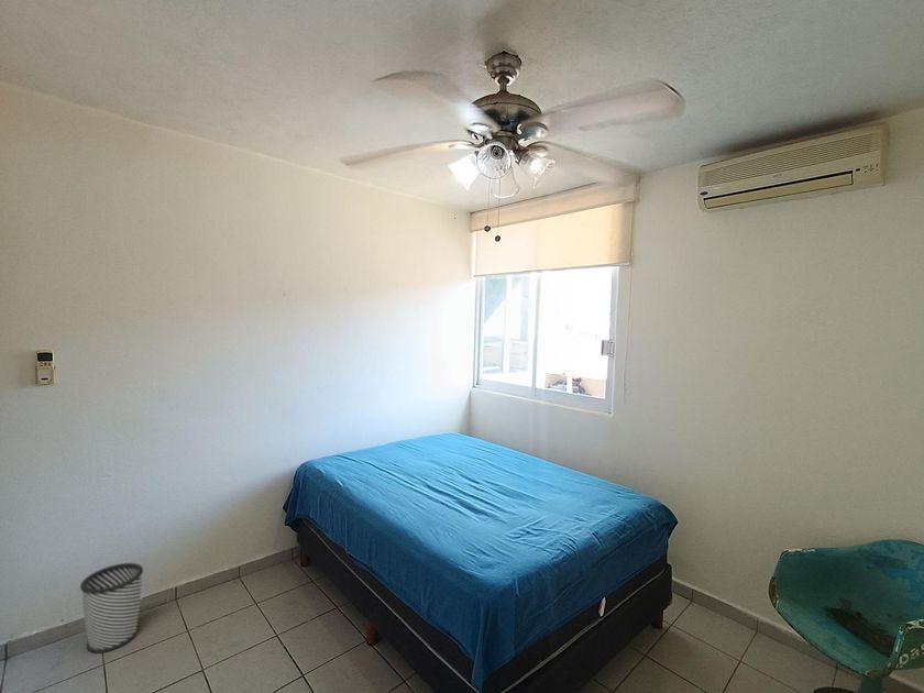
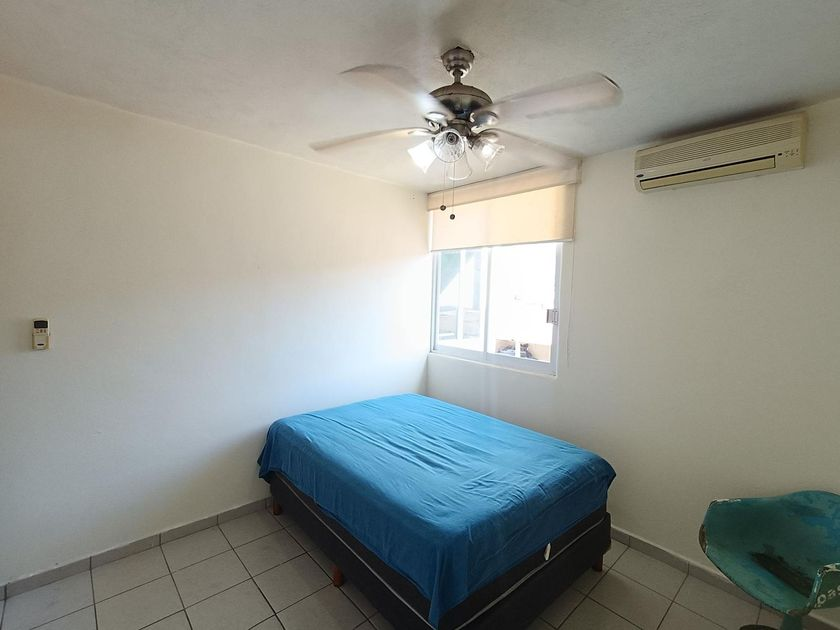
- wastebasket (112, 606)
